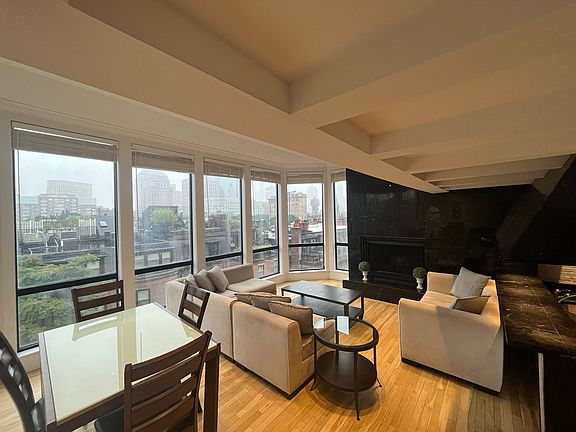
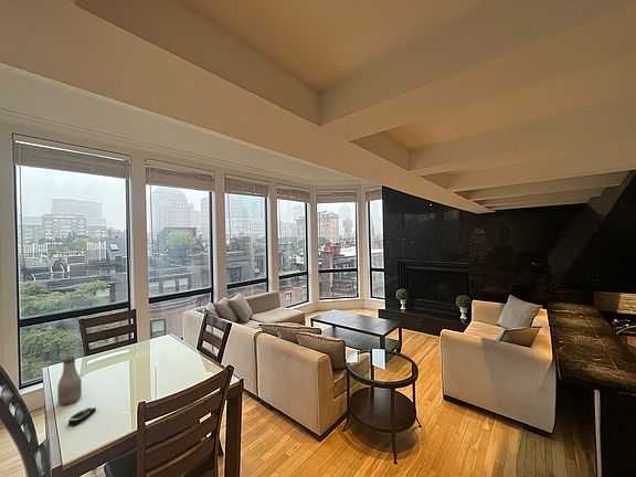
+ computer mouse (82, 414)
+ bottle (70, 379)
